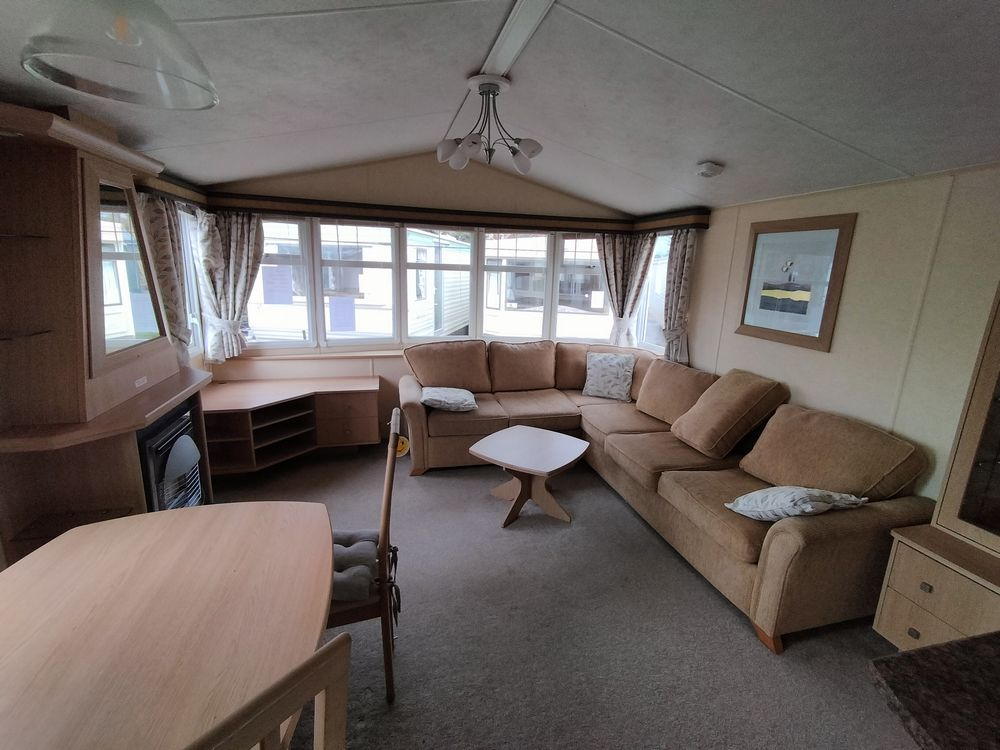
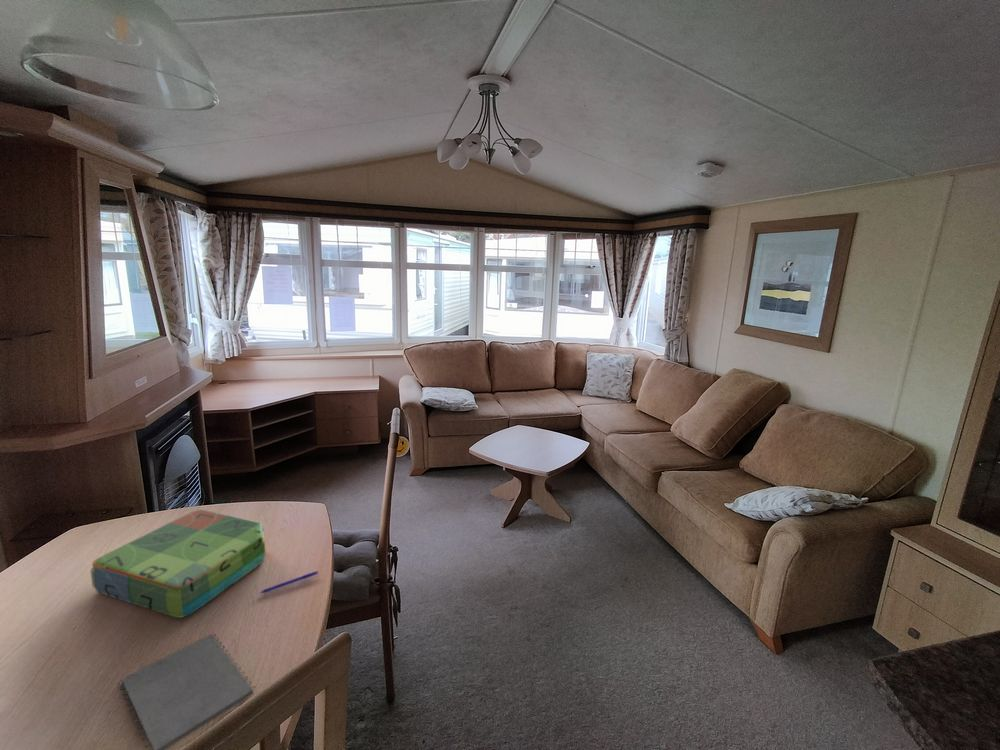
+ pen (289, 582)
+ board game (191, 555)
+ notepad (187, 686)
